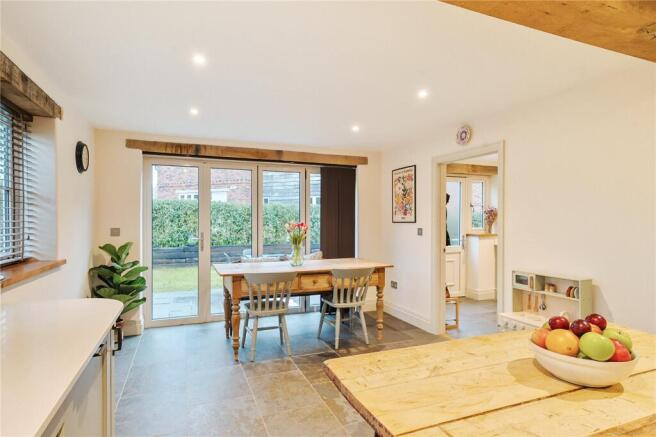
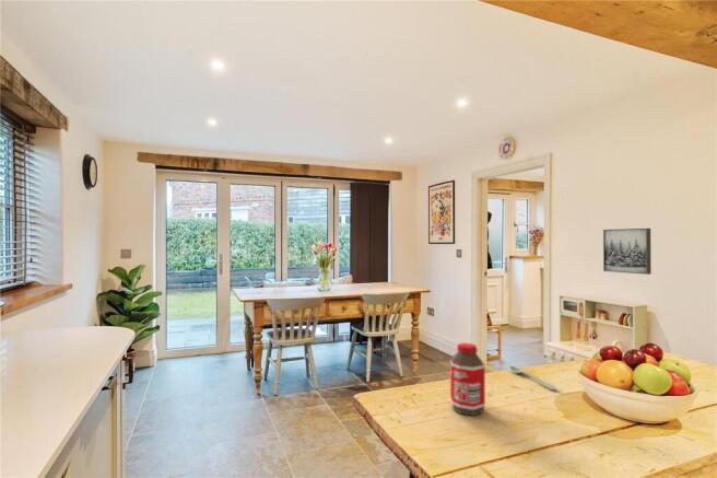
+ spoon (531, 376)
+ wall art (625, 250)
+ bottle (467, 376)
